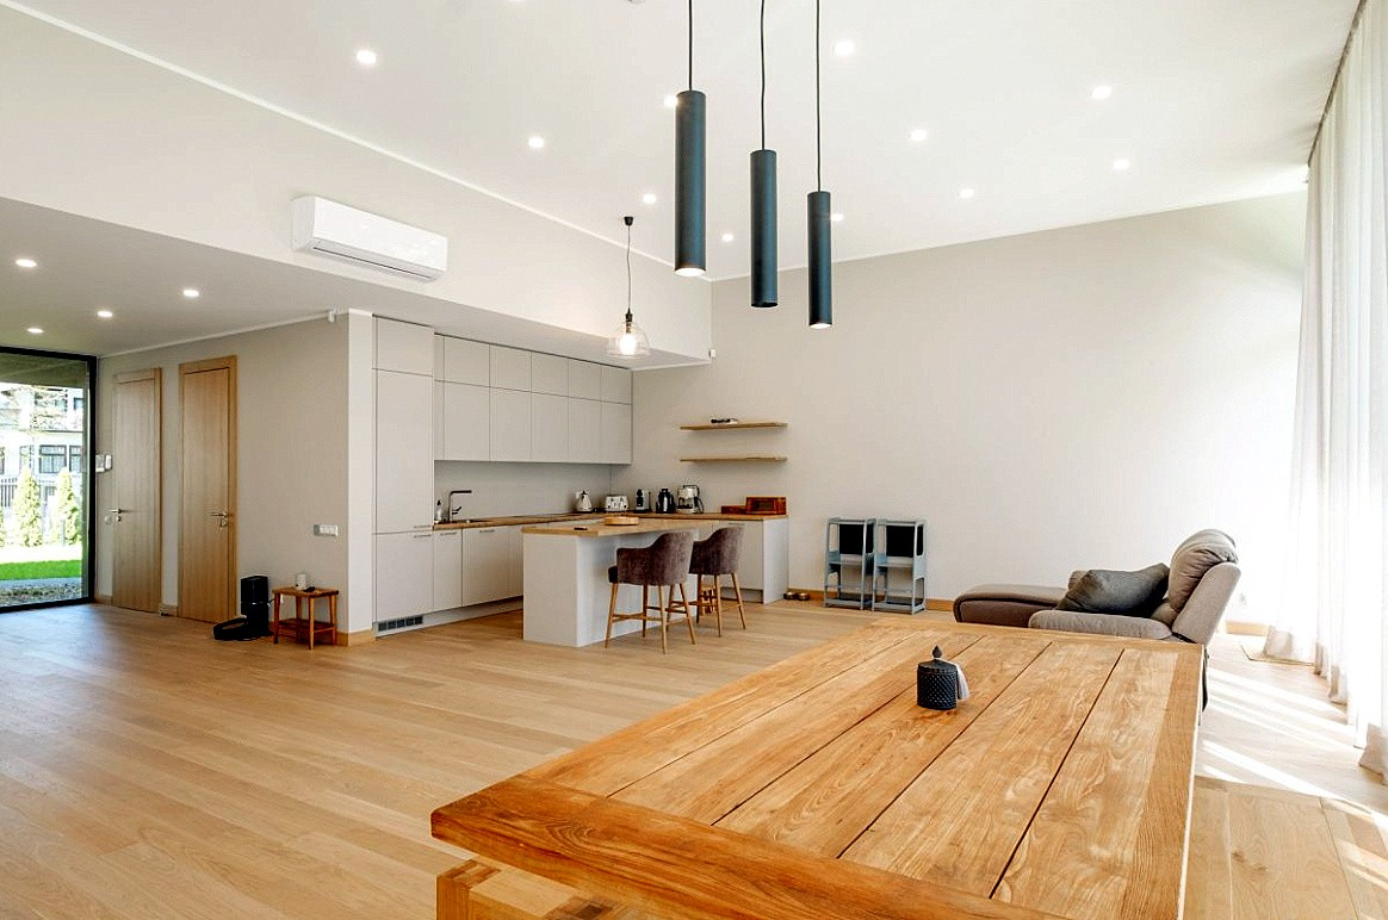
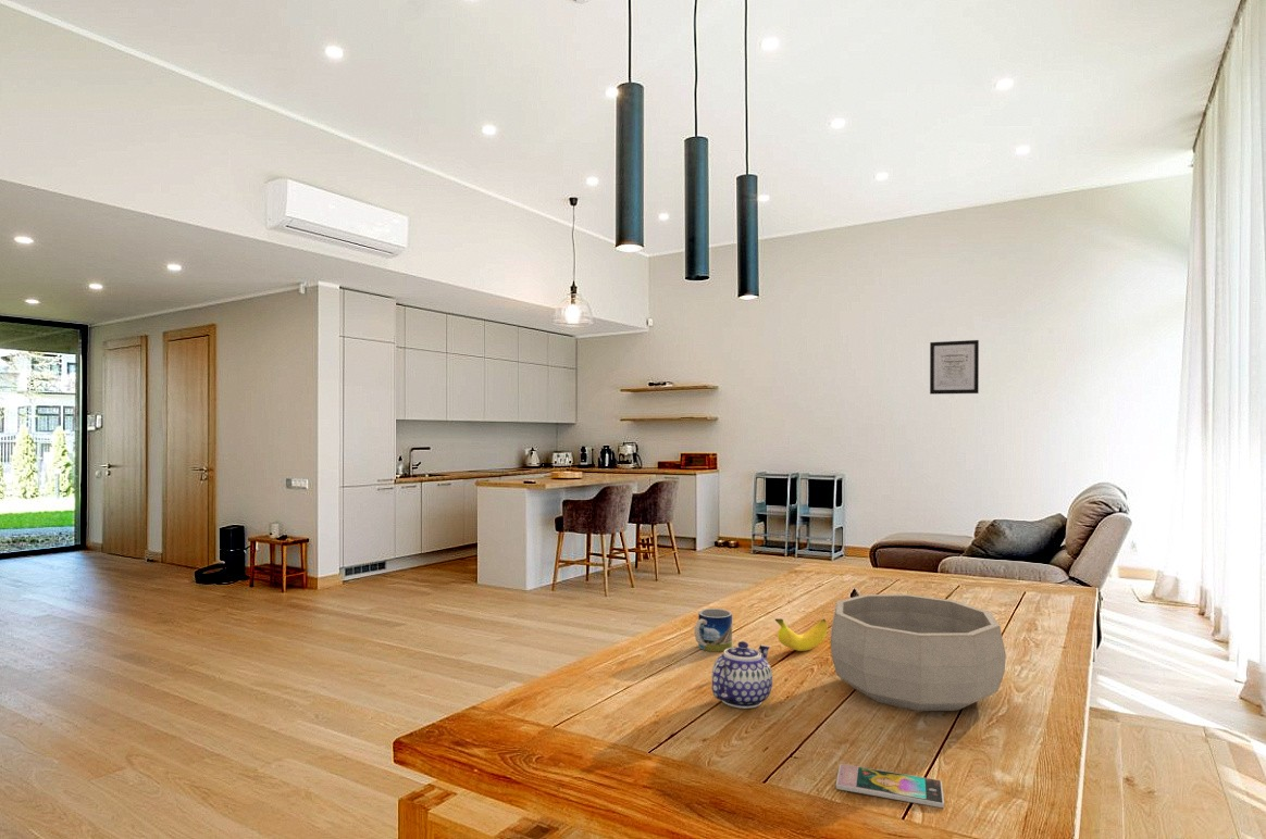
+ wall art (954, 367)
+ mug (710, 630)
+ teapot (742, 671)
+ decorative bowl (913, 650)
+ banana (803, 634)
+ smartphone (889, 785)
